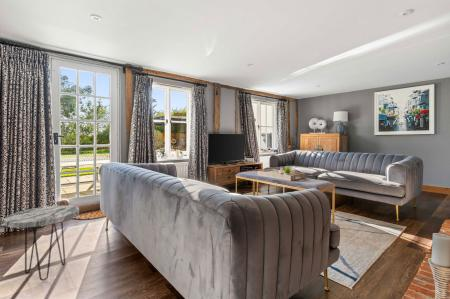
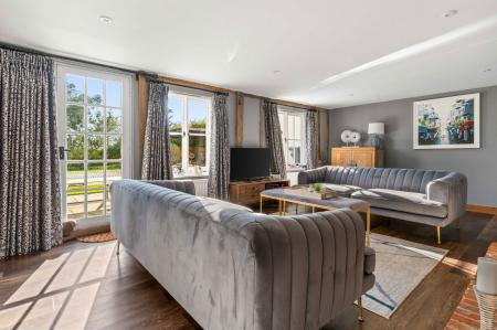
- side table (50, 242)
